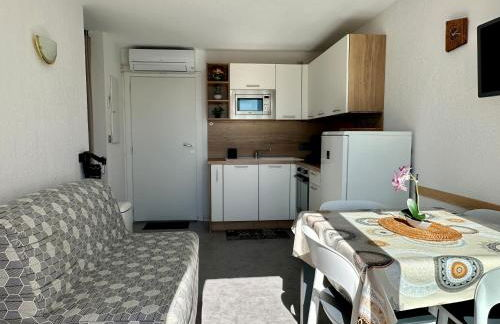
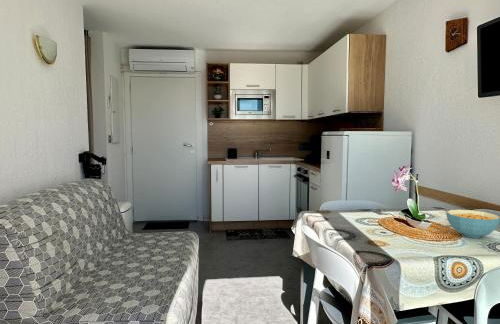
+ cereal bowl (472, 225)
